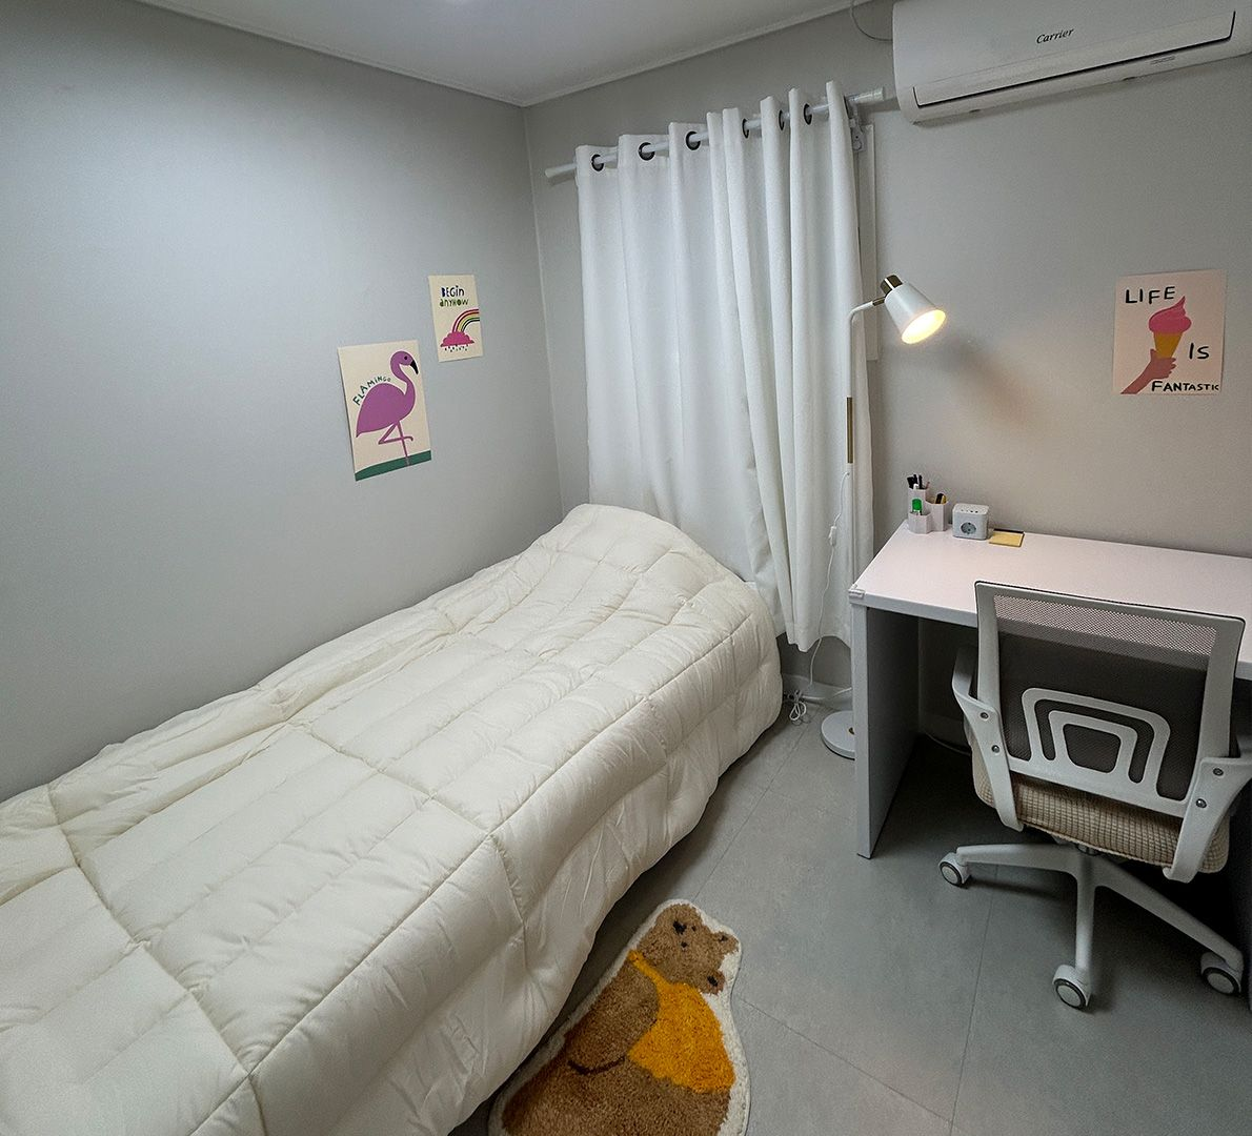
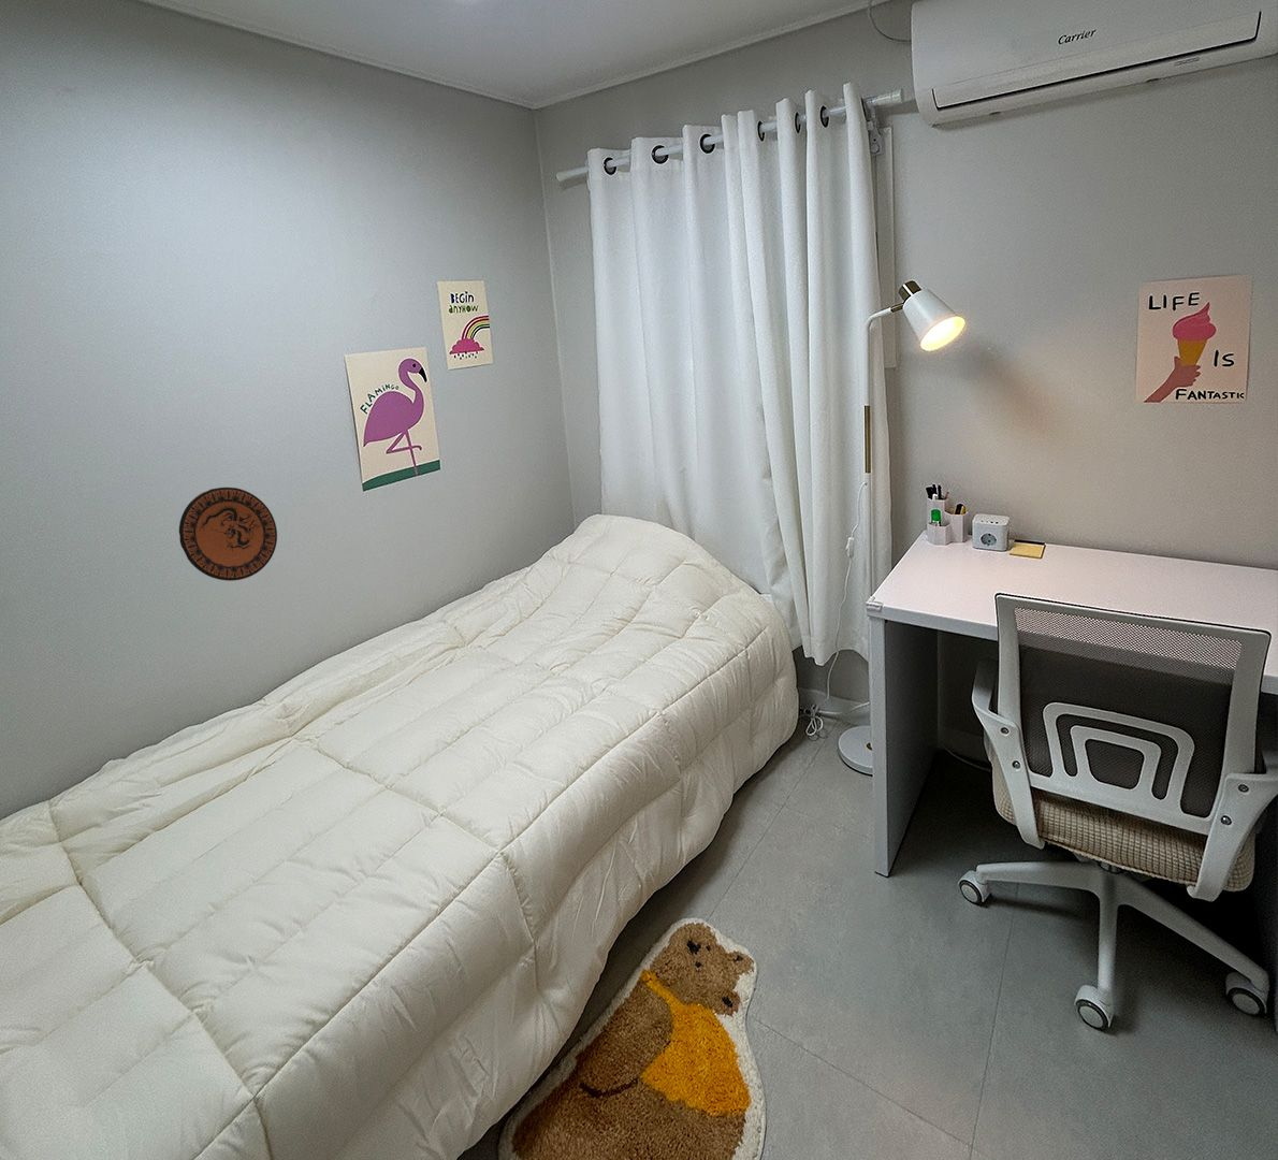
+ decorative plate (228, 534)
